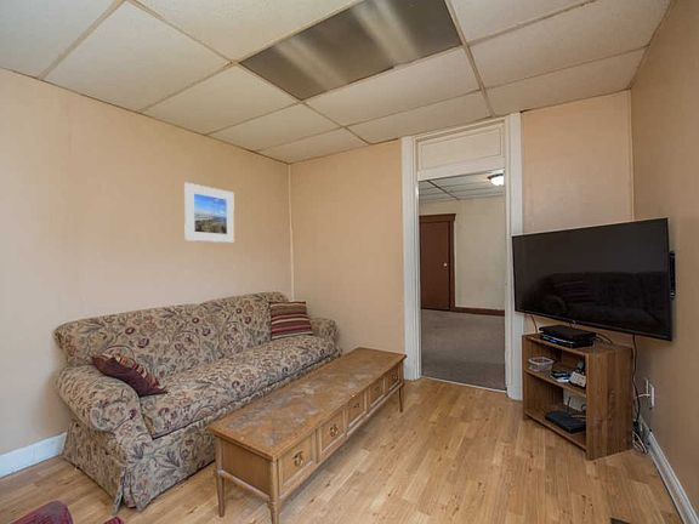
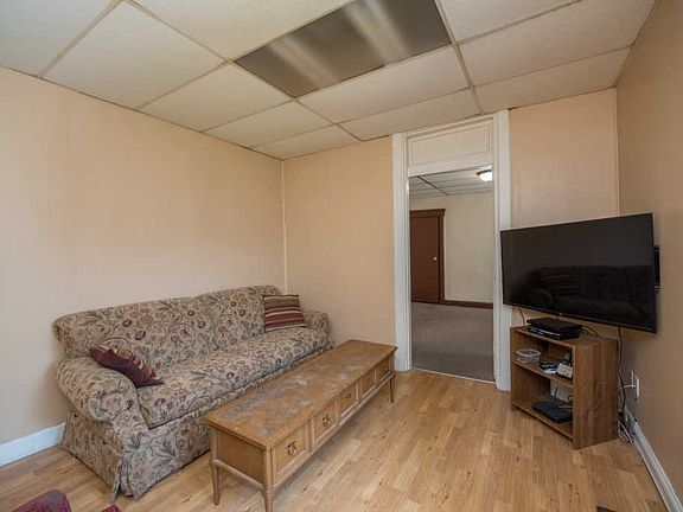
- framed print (210, 215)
